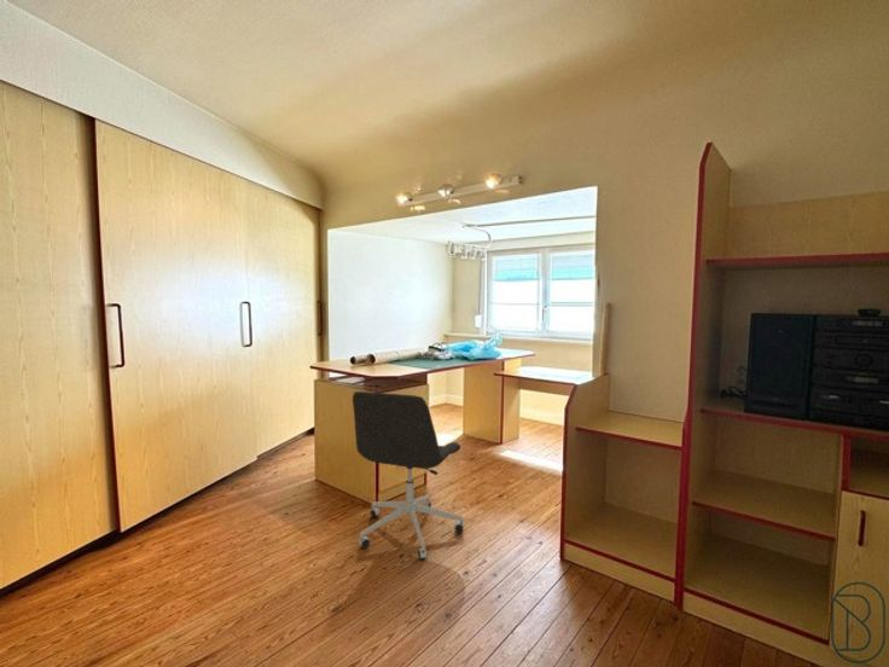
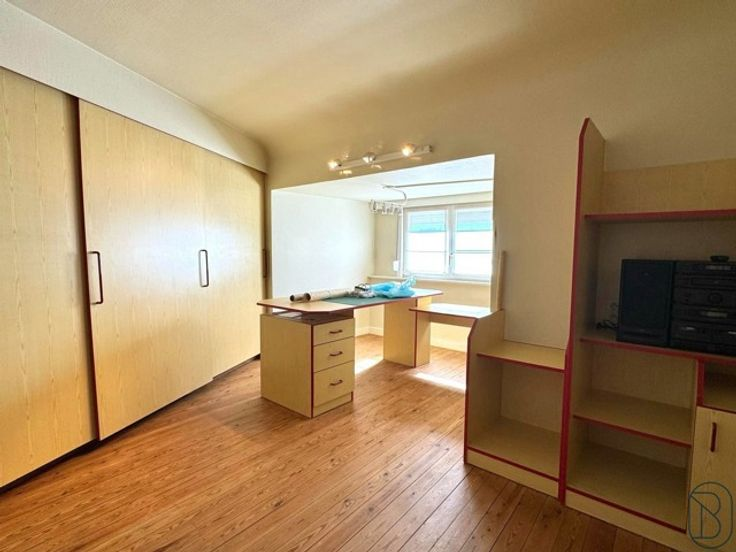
- office chair (408, 458)
